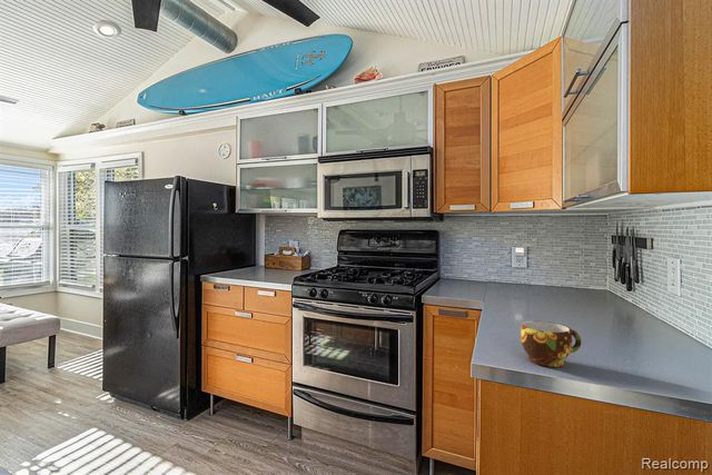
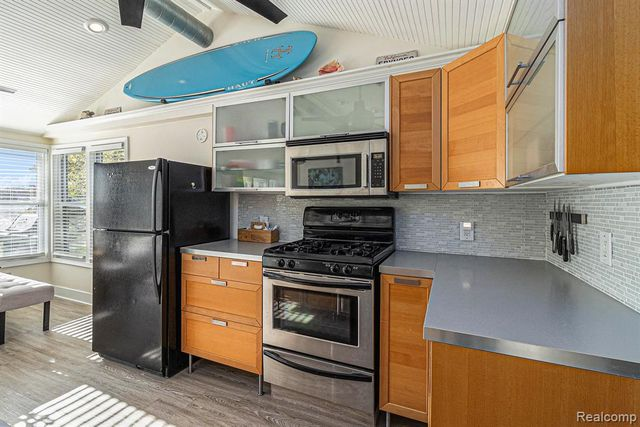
- cup (547, 343)
